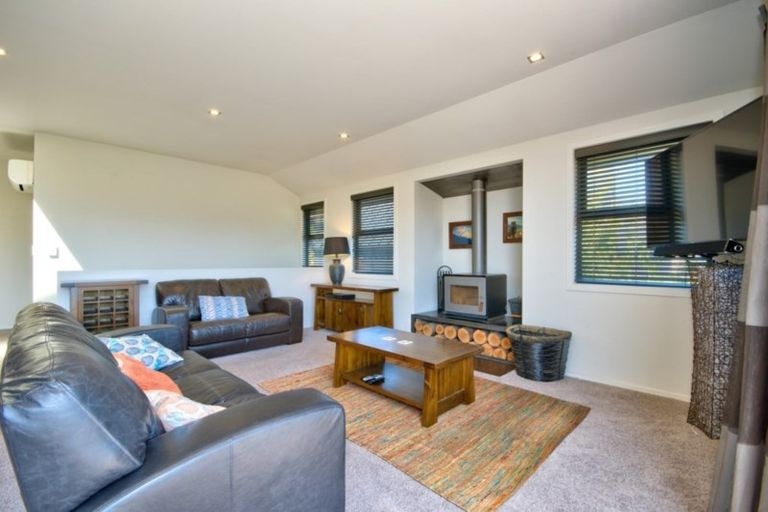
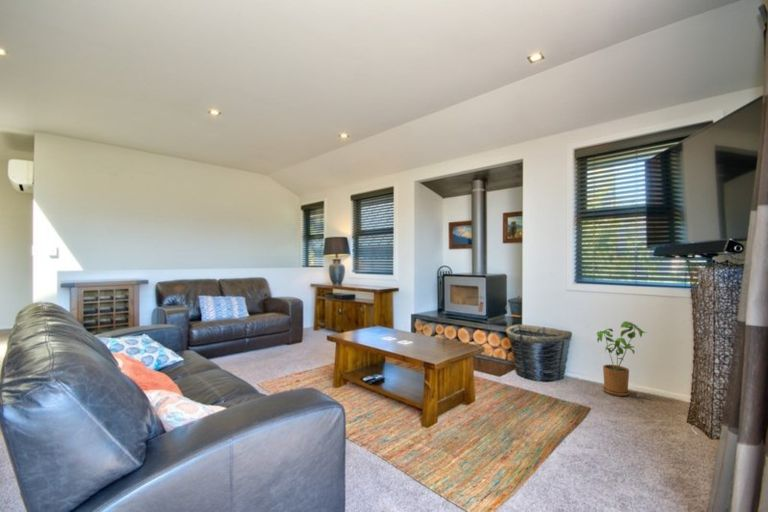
+ house plant (617, 357)
